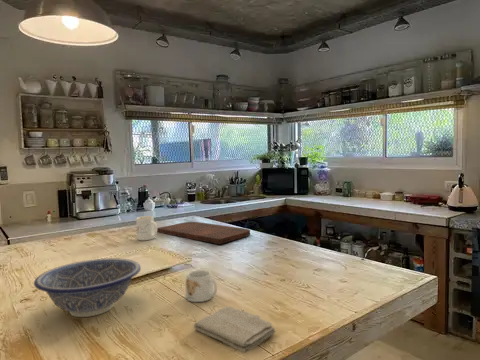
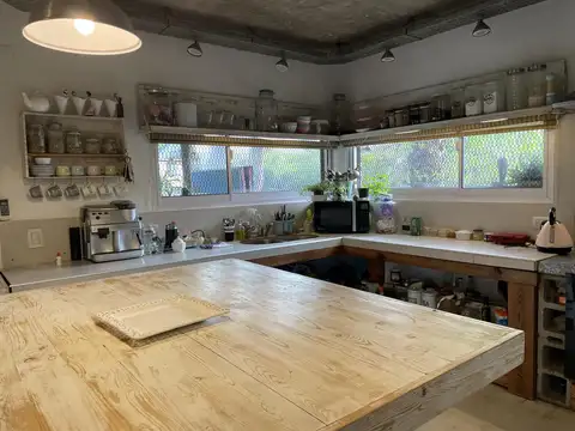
- washcloth (234, 326)
- cutting board (203, 231)
- decorative bowl (91, 290)
- mug (147, 228)
- mug (202, 286)
